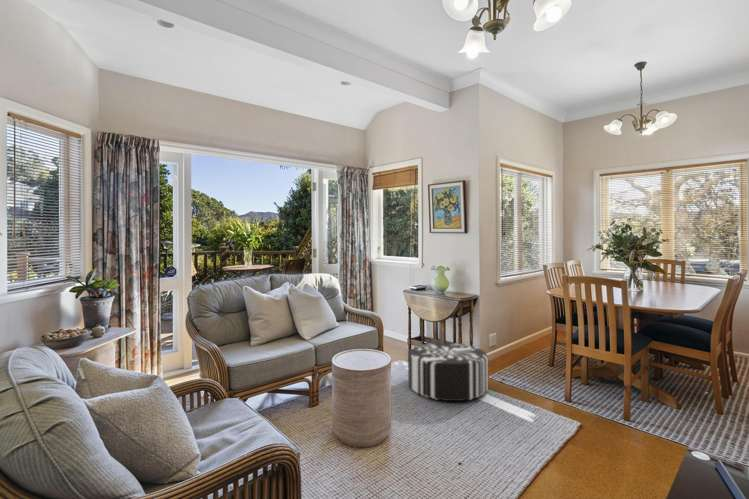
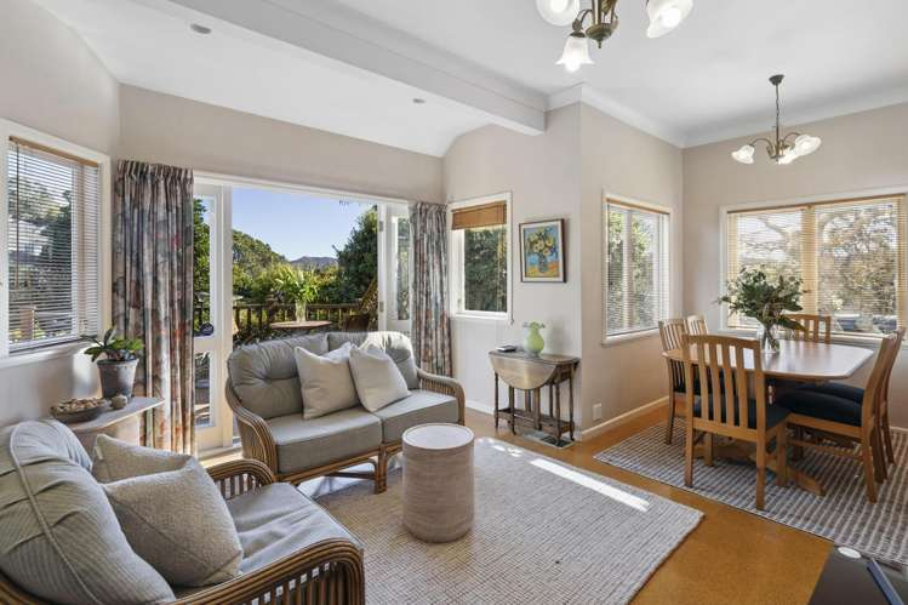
- pouf (447, 369)
